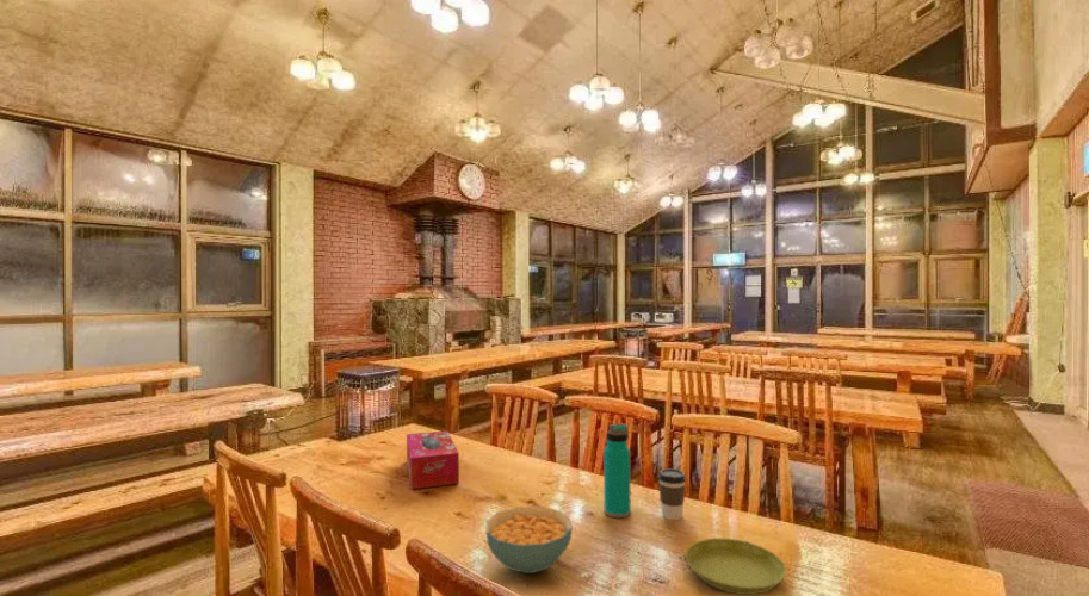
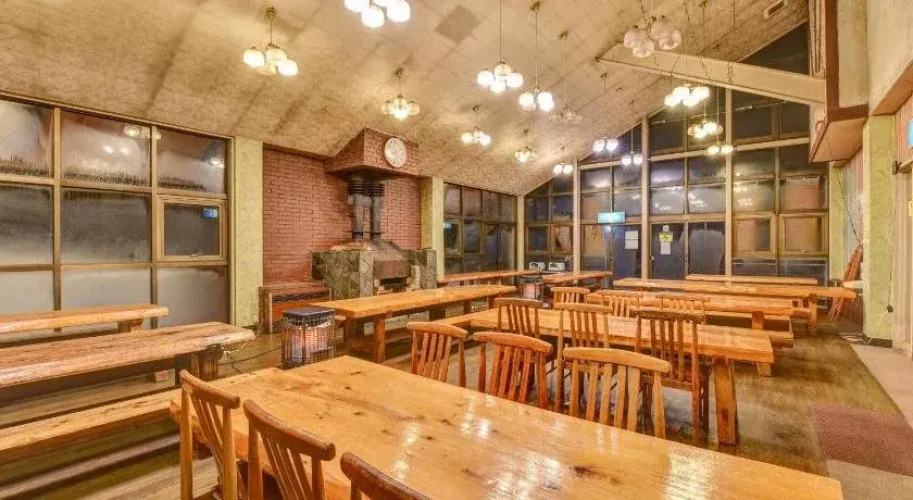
- saucer (734, 566)
- cereal bowl (528, 545)
- coffee cup (672, 493)
- tissue box (431, 457)
- water bottle (617, 468)
